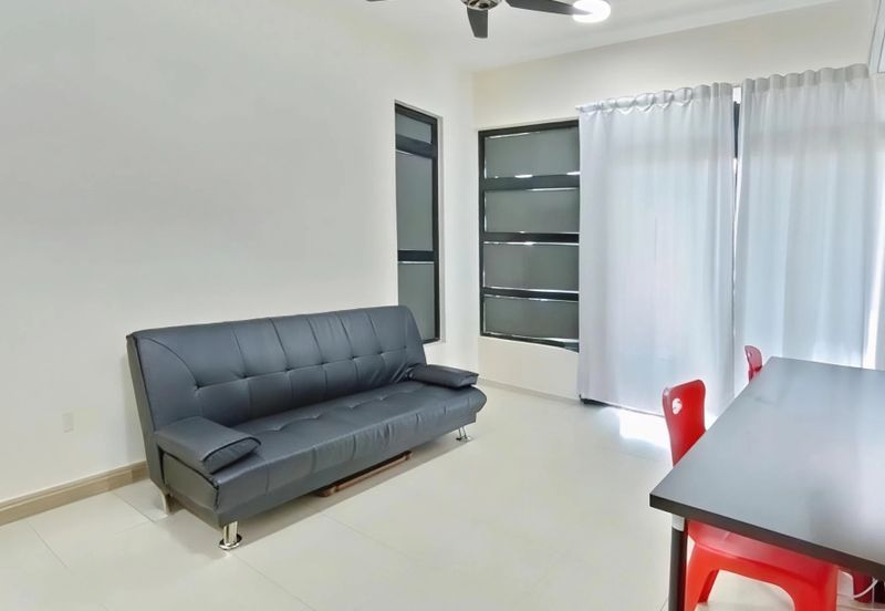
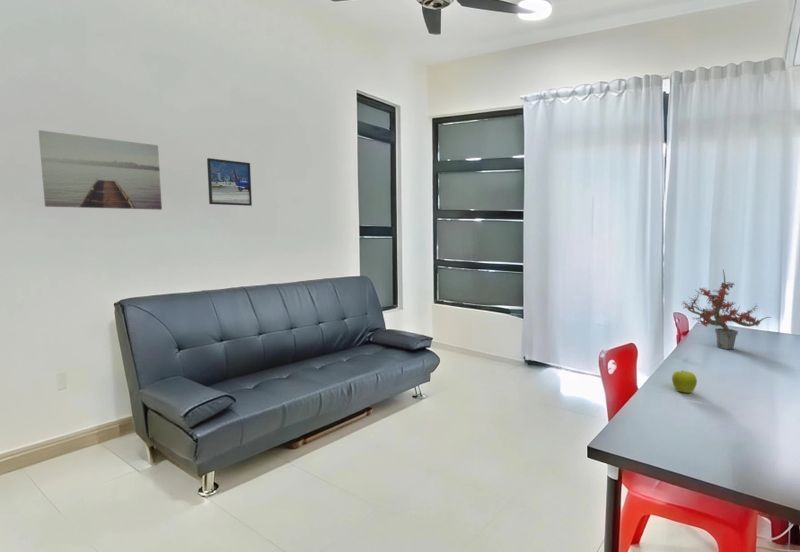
+ potted plant (724, 308)
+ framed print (230, 182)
+ wall art (105, 173)
+ fruit (684, 381)
